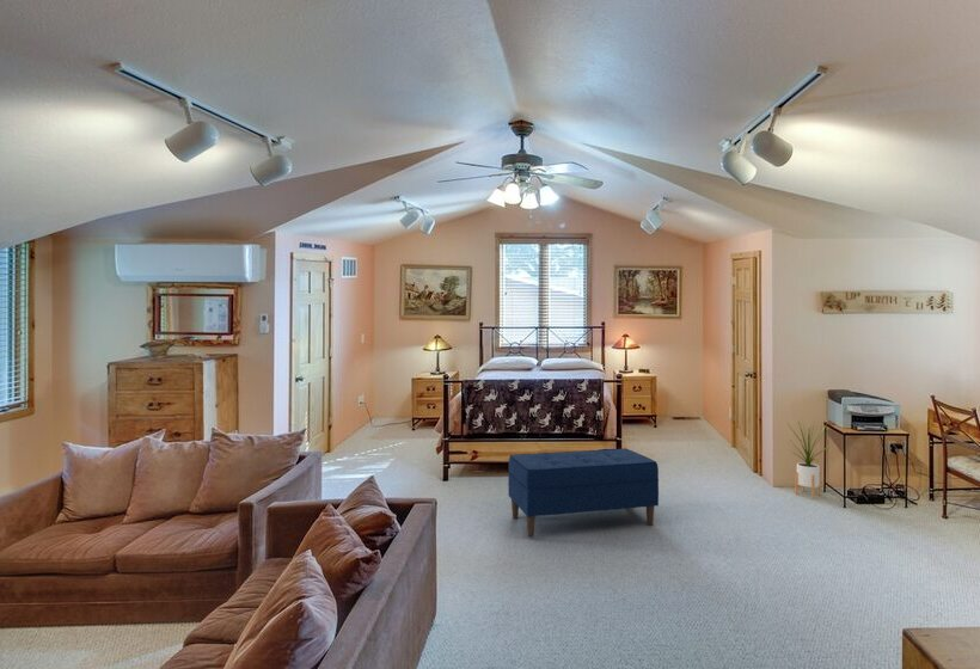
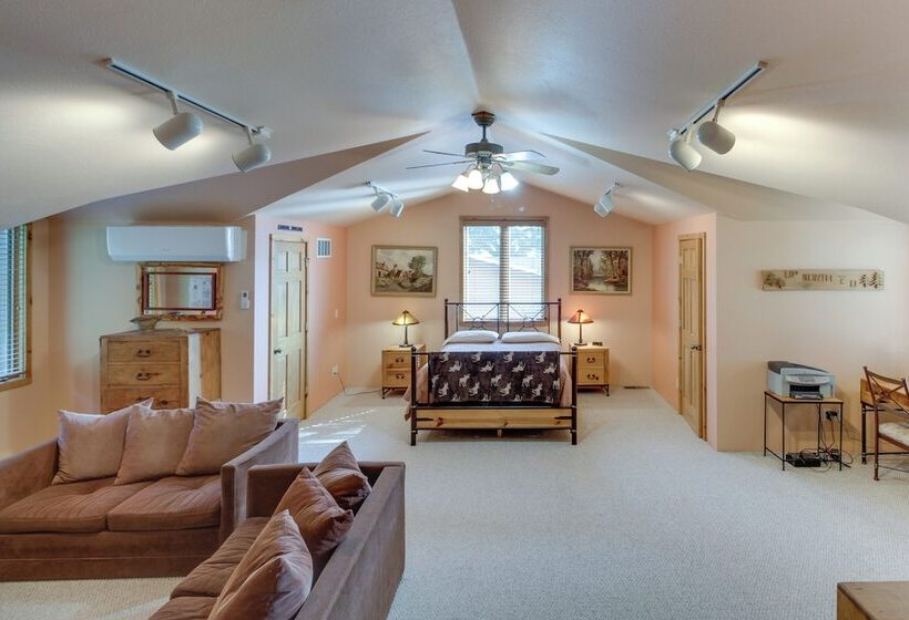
- house plant (808, 455)
- bench (581, 489)
